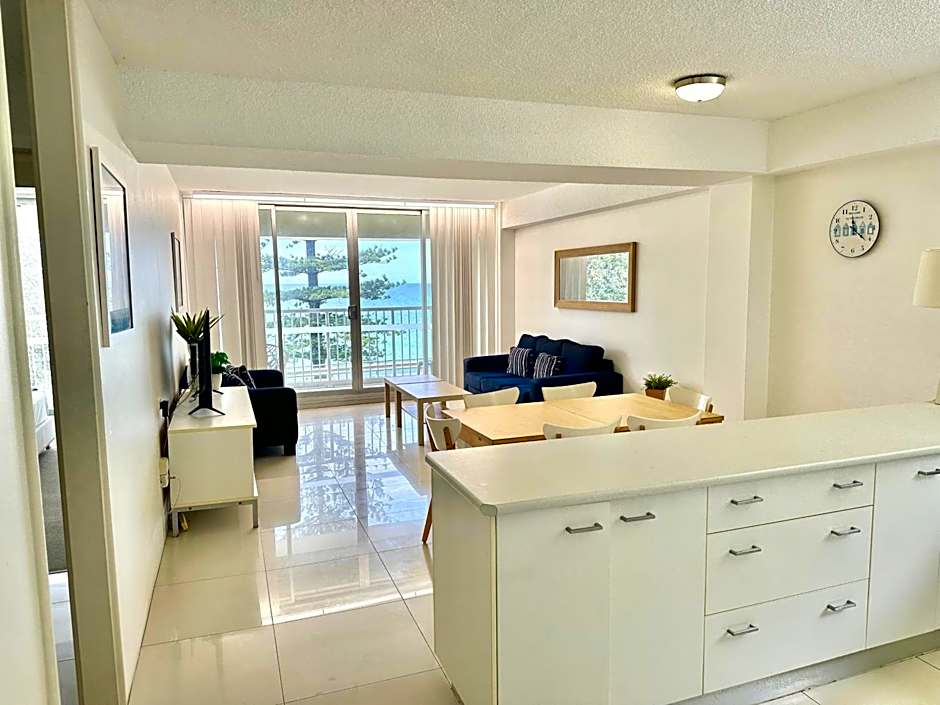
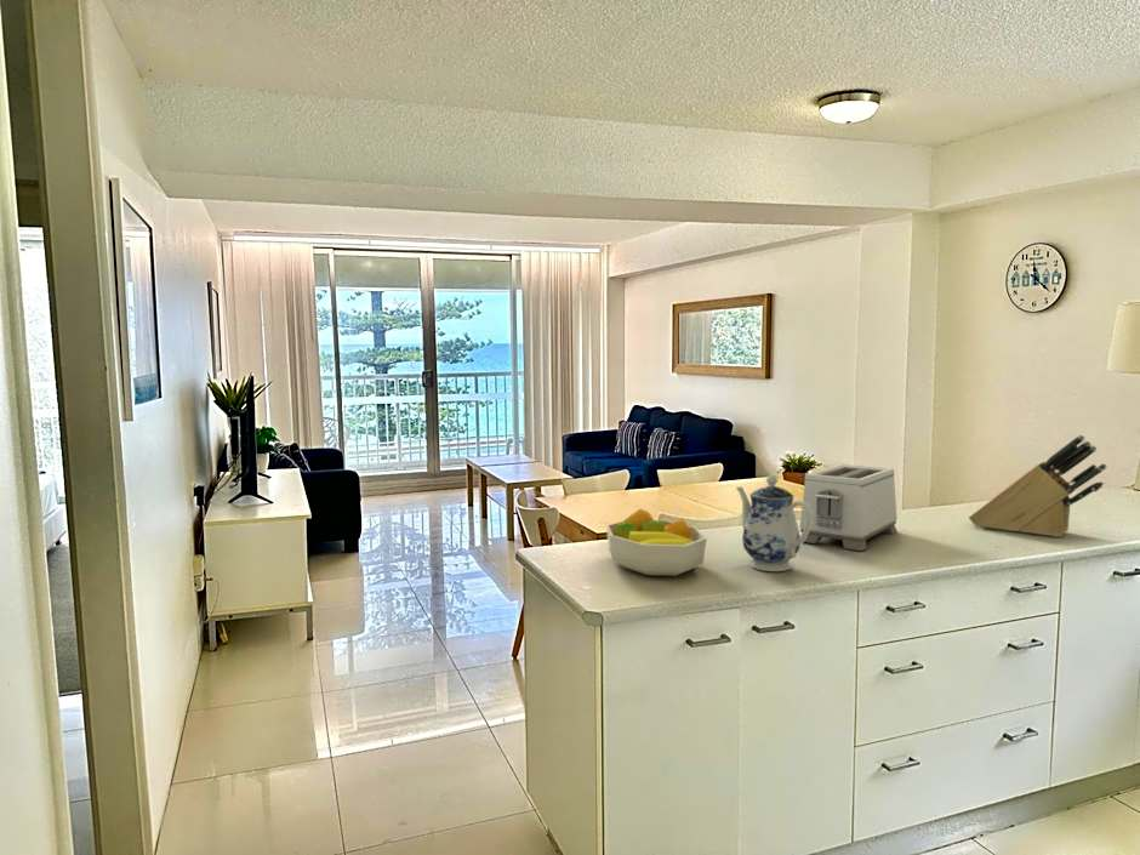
+ fruit bowl (654, 540)
+ teapot (771, 520)
+ knife block (1036, 483)
+ toaster (848, 505)
